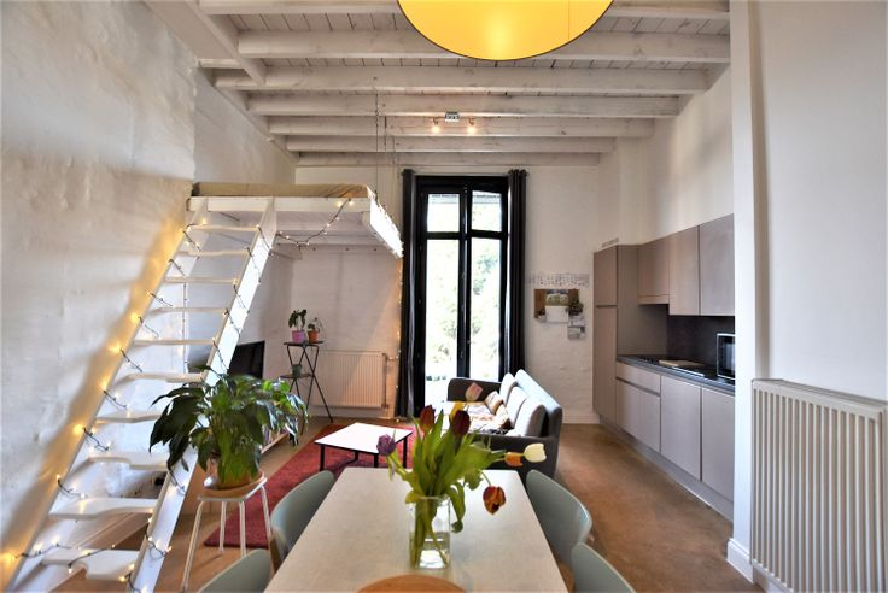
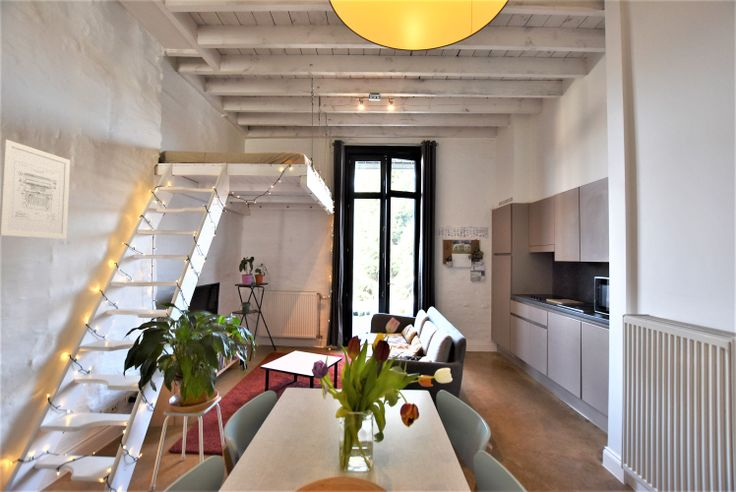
+ wall art (38, 193)
